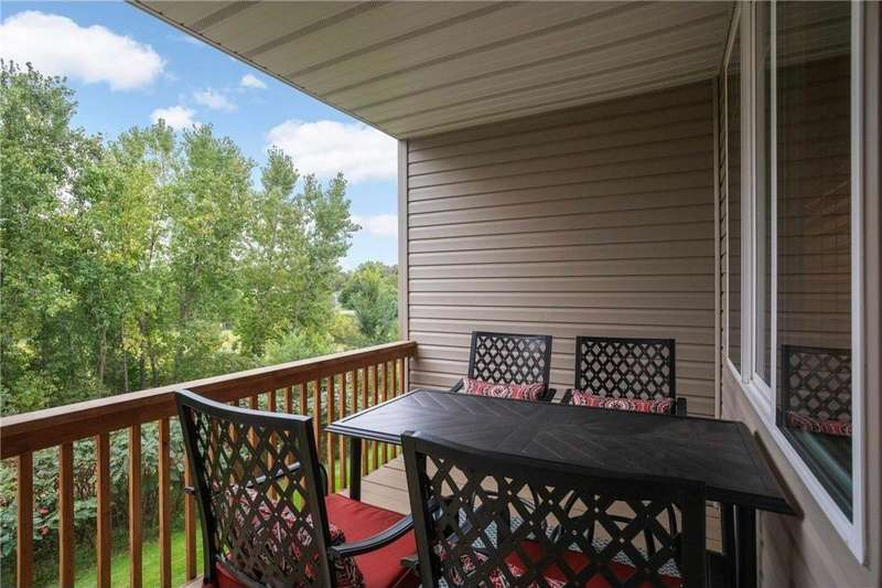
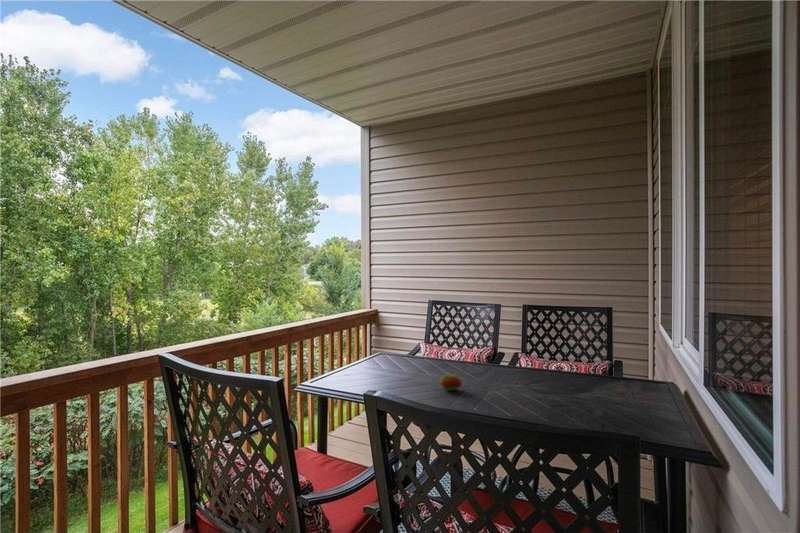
+ fruit (450, 382)
